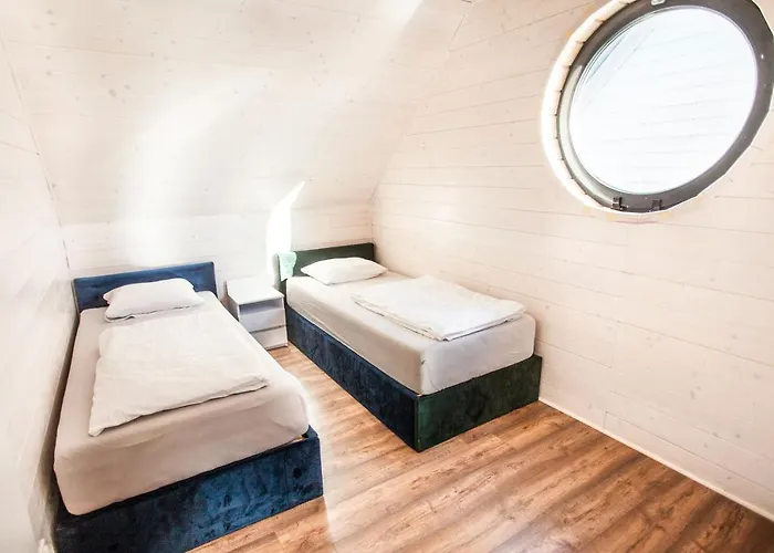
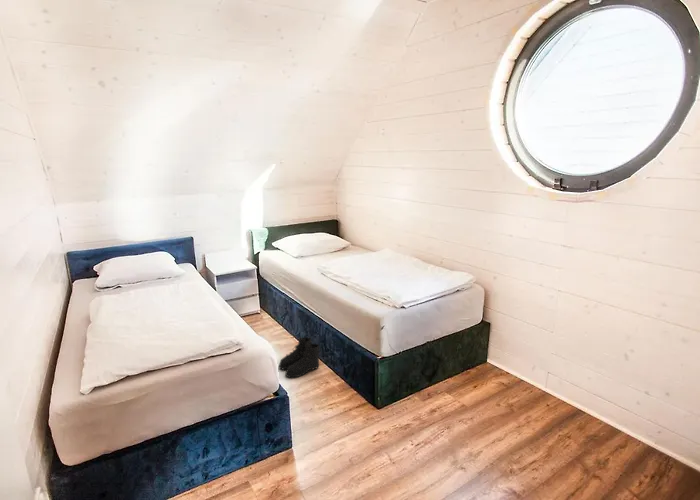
+ boots (299, 354)
